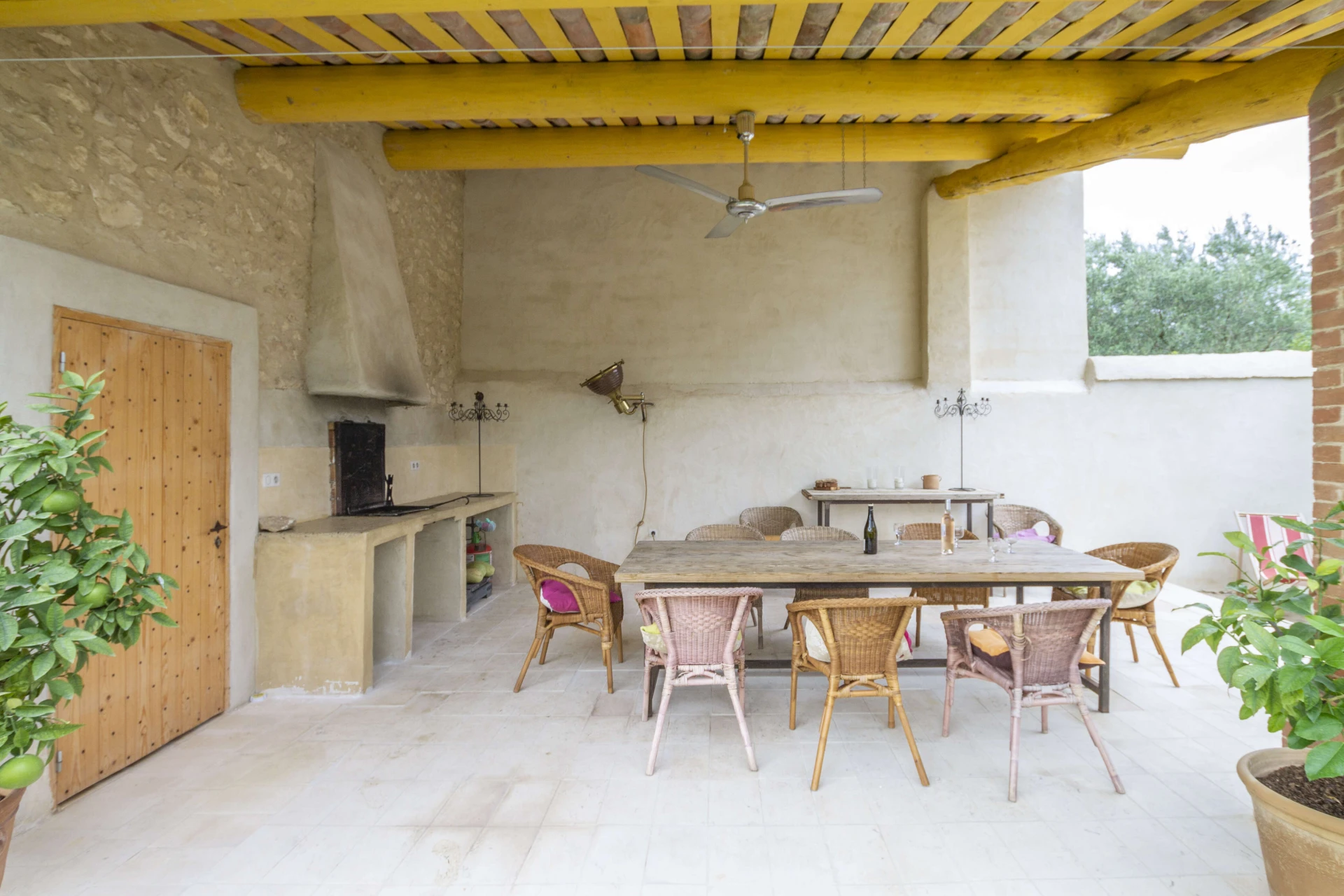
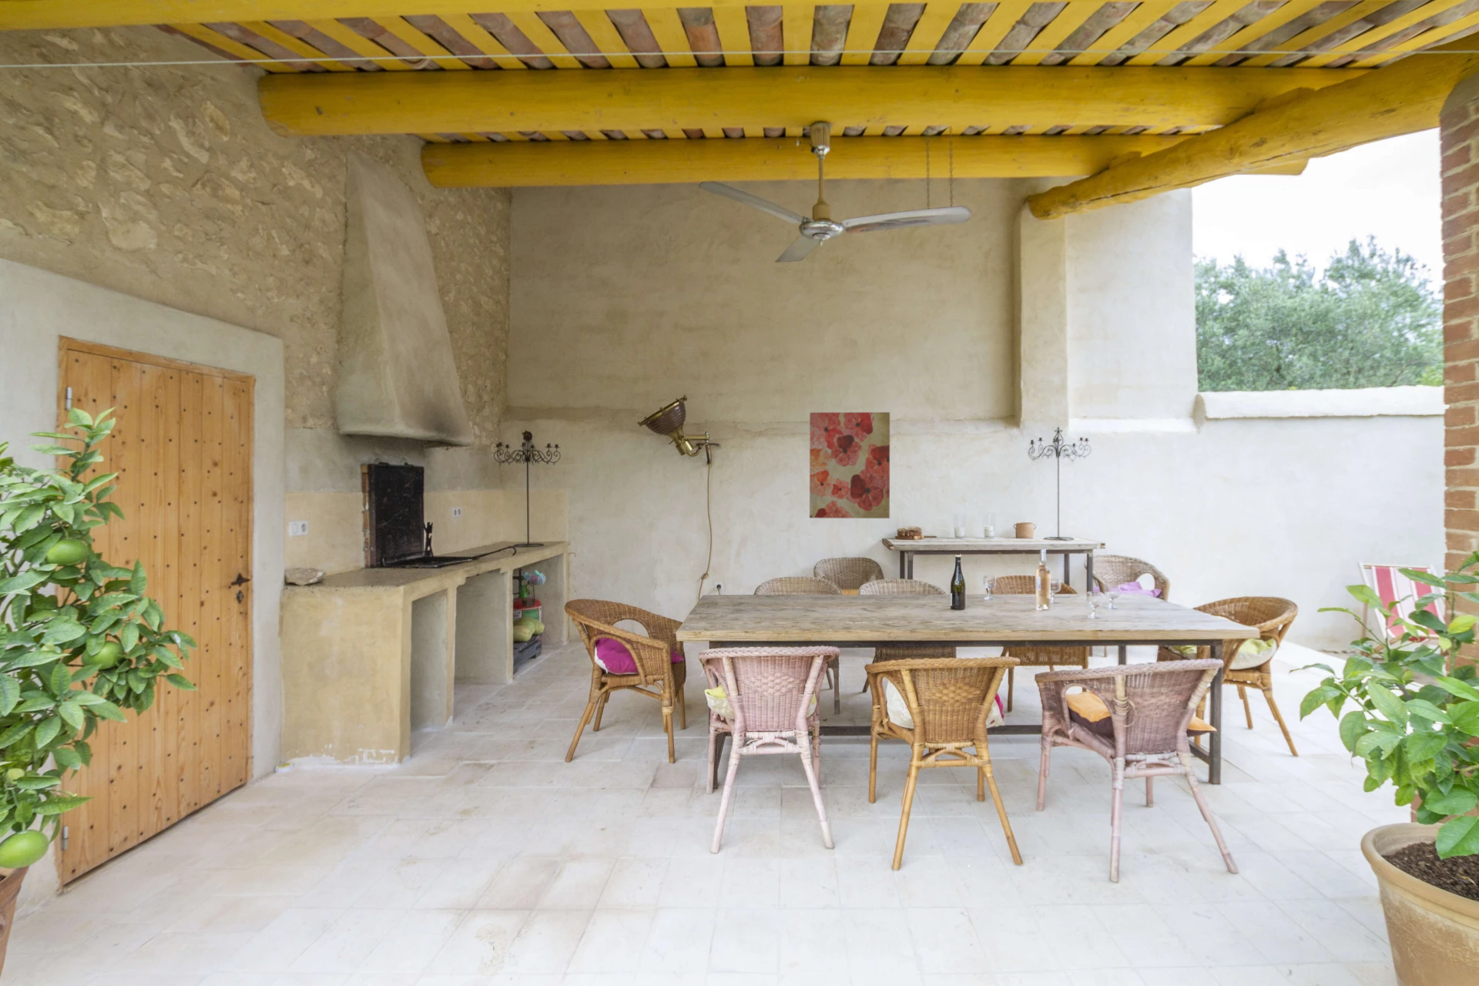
+ wall art (848, 465)
